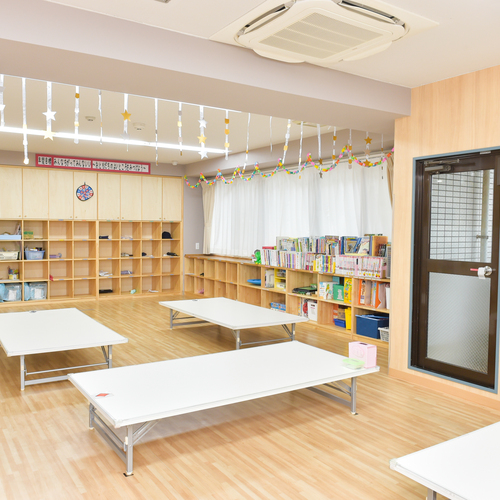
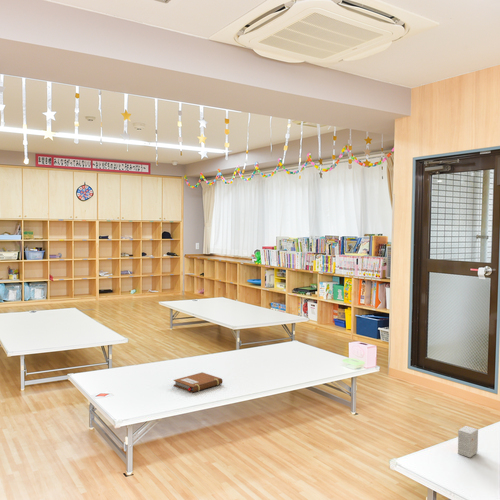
+ notebook (197, 382)
+ small box (467, 441)
